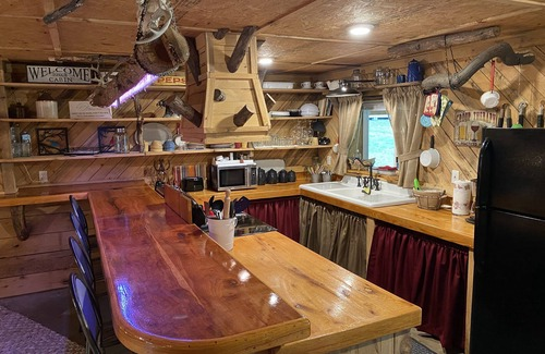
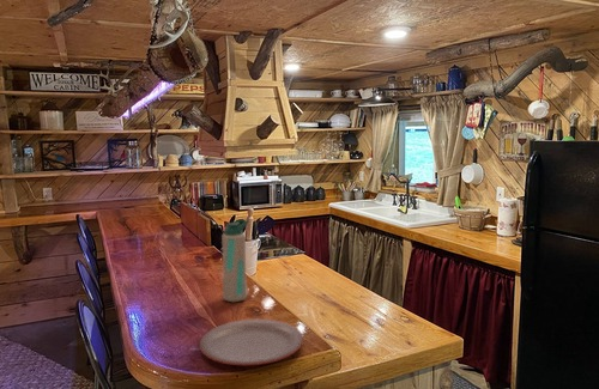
+ plate (252, 342)
+ water bottle (235, 260)
